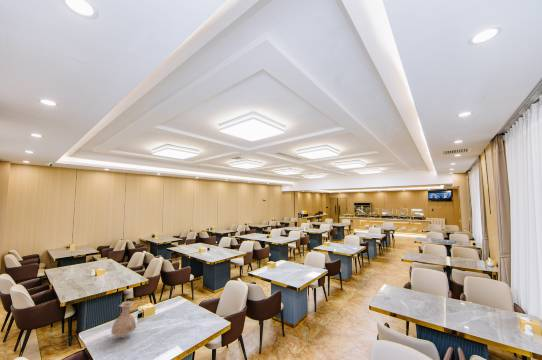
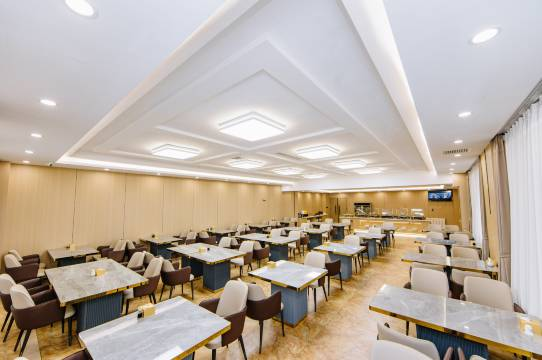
- vase (124, 320)
